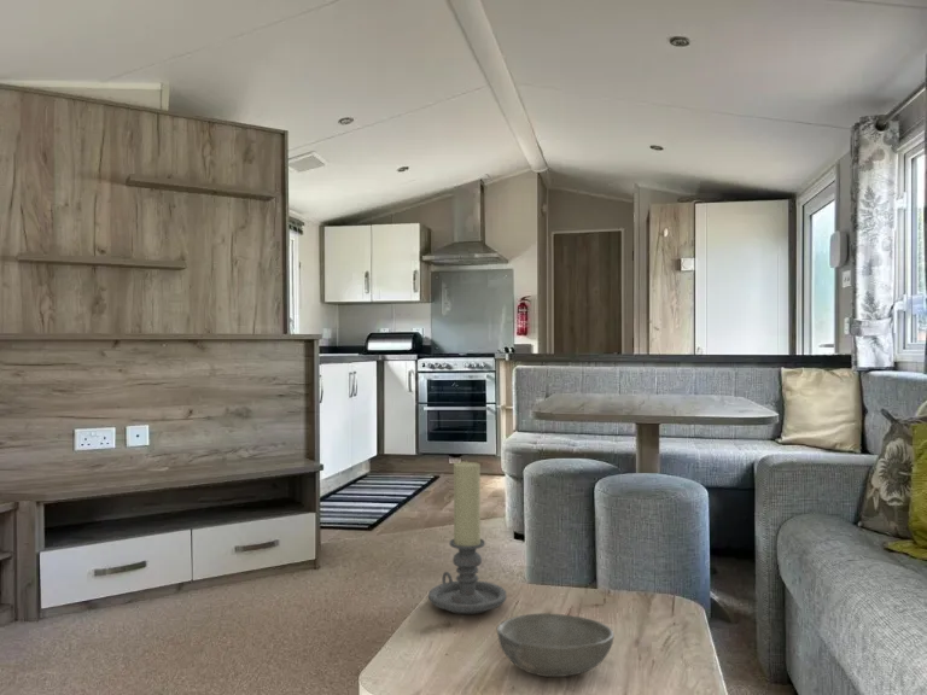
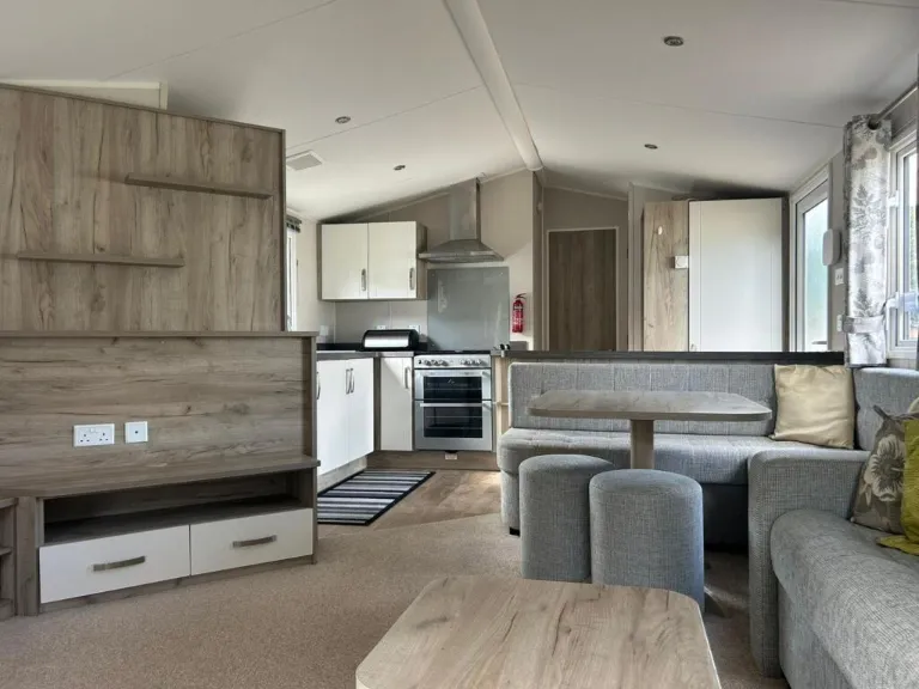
- candle holder (464, 531)
- soup bowl (554, 646)
